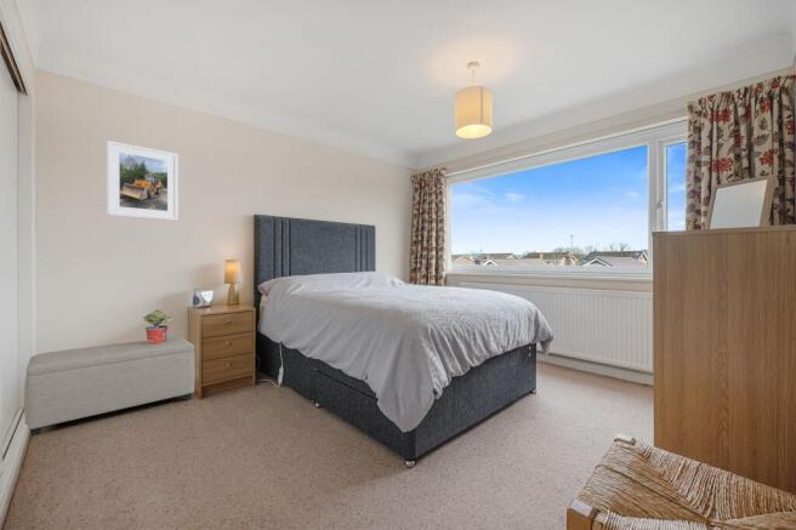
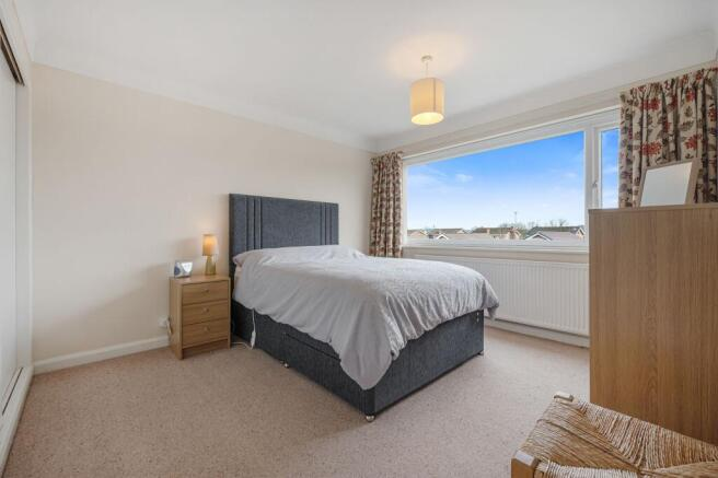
- potted plant (158, 325)
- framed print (143, 182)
- ottoman (118, 376)
